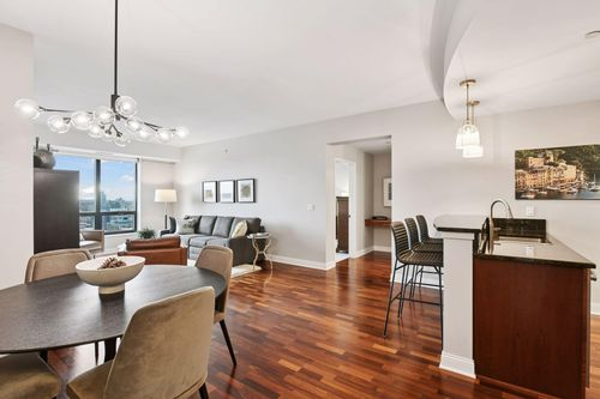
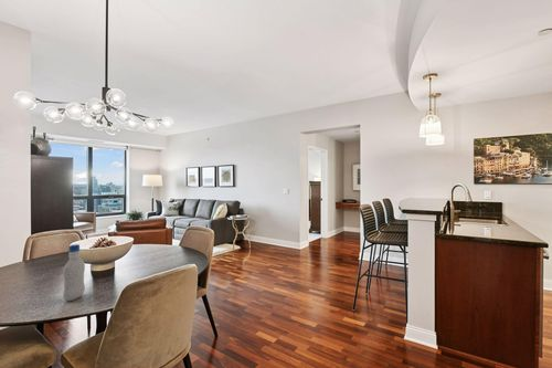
+ bottle (74, 271)
